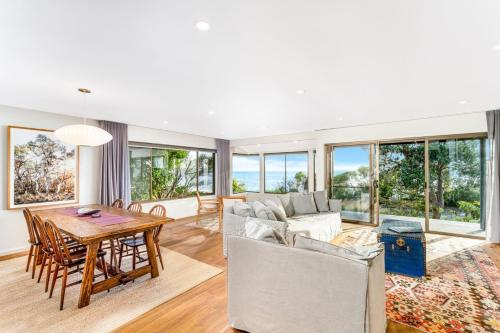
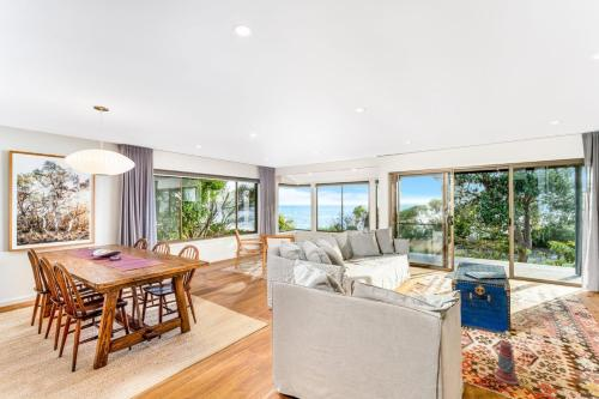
+ lantern (504, 358)
